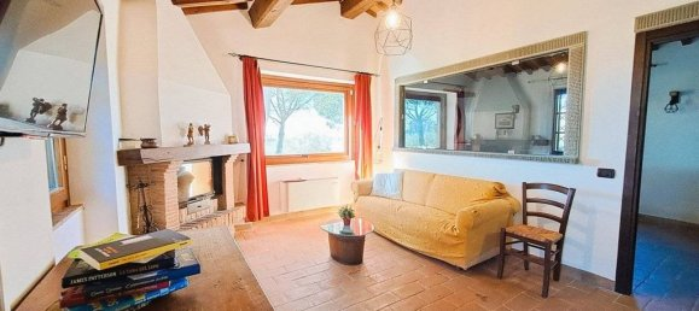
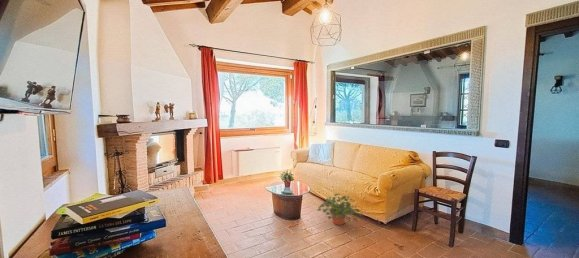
+ potted plant (341, 211)
